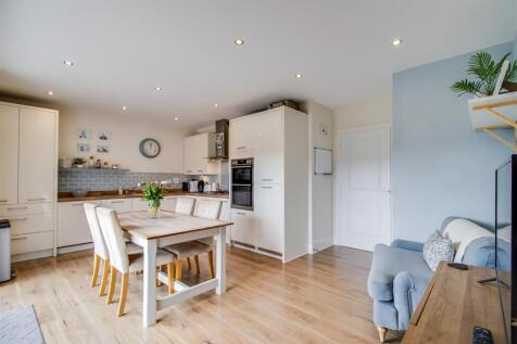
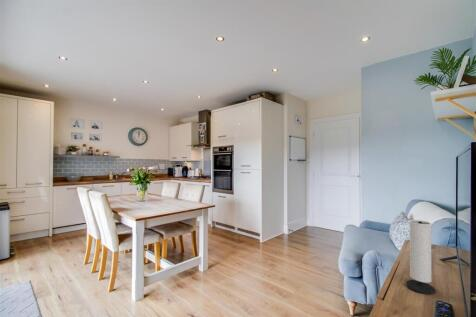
+ speaker (420, 254)
